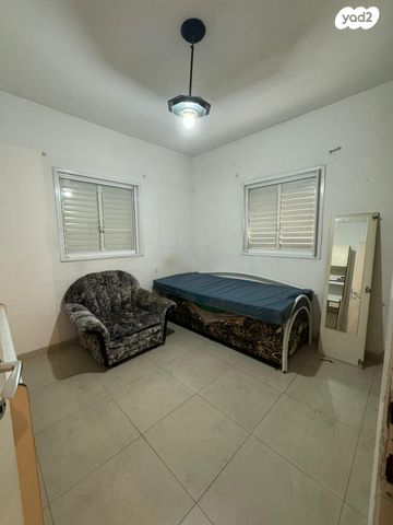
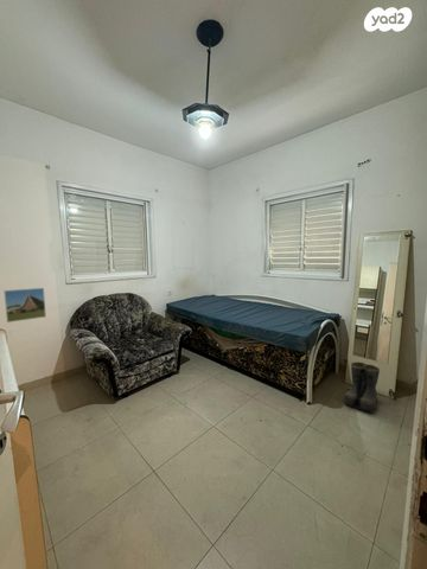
+ boots (362, 384)
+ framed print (25, 303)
